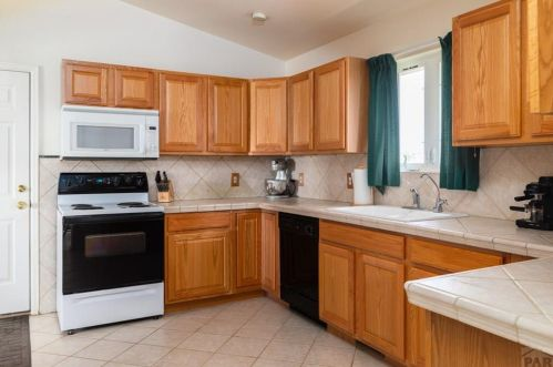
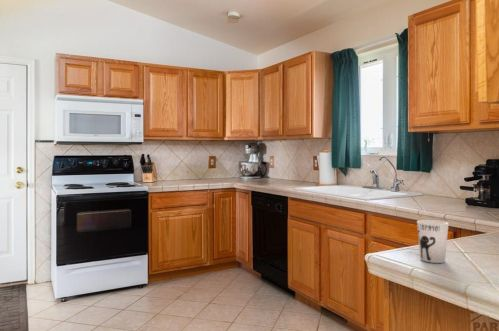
+ cup (432, 241)
